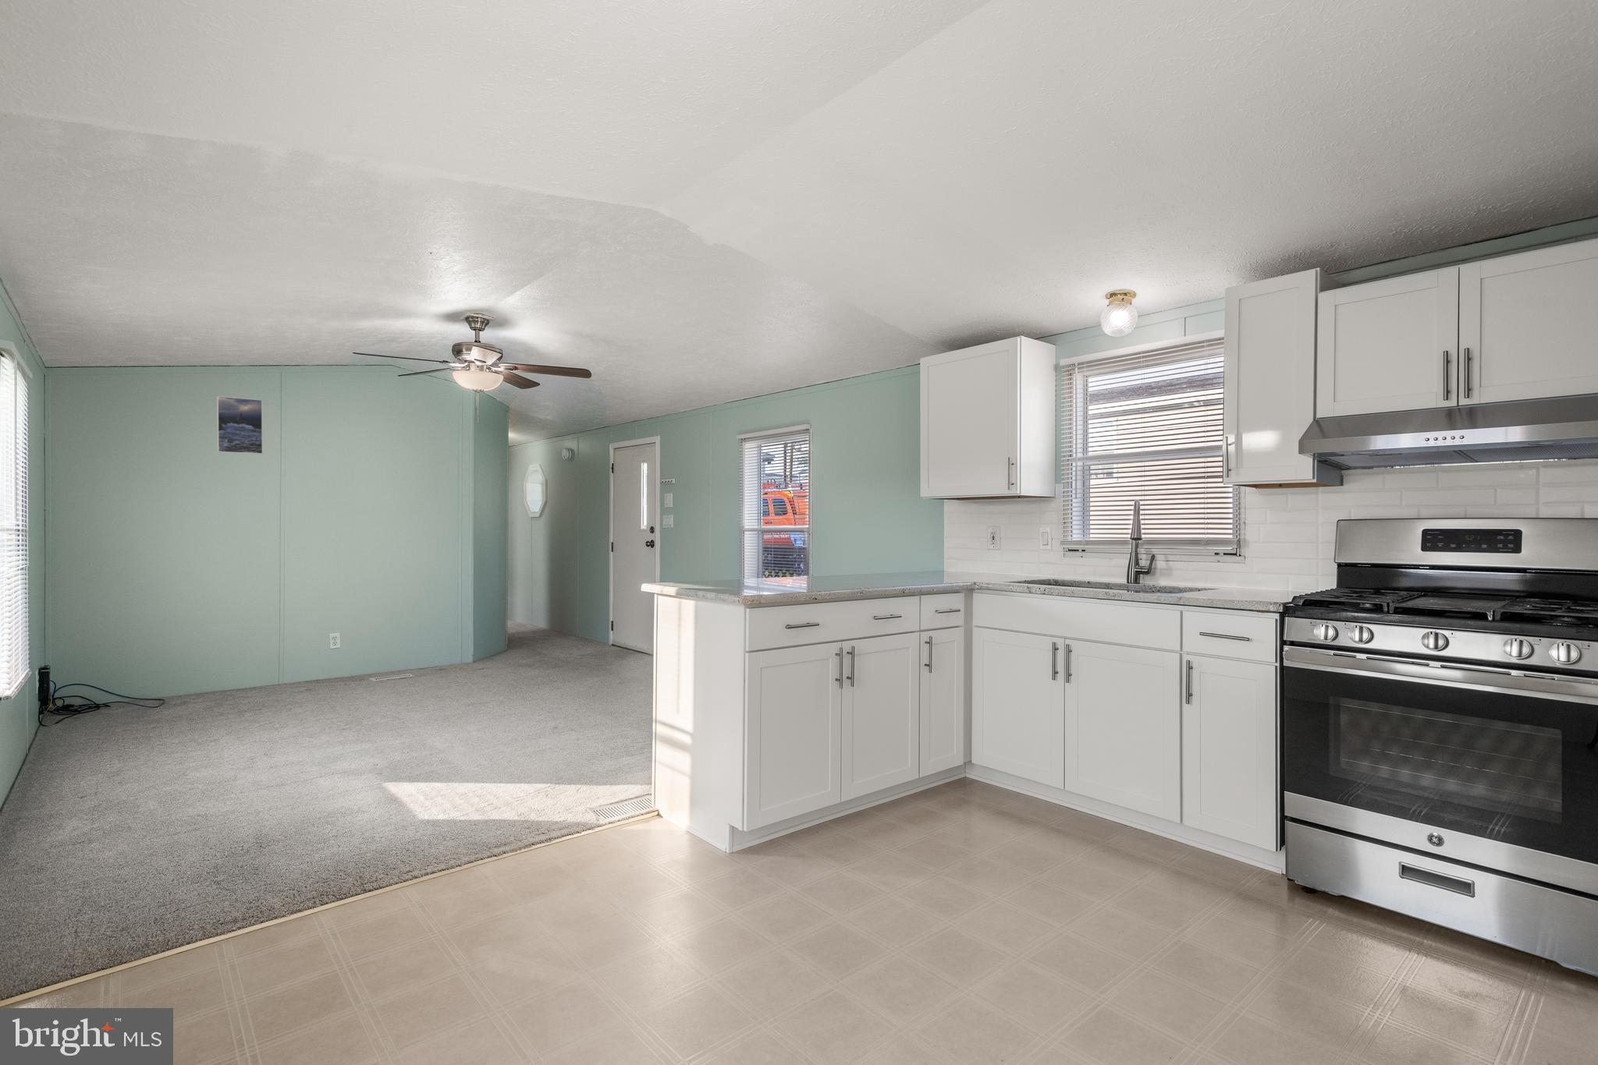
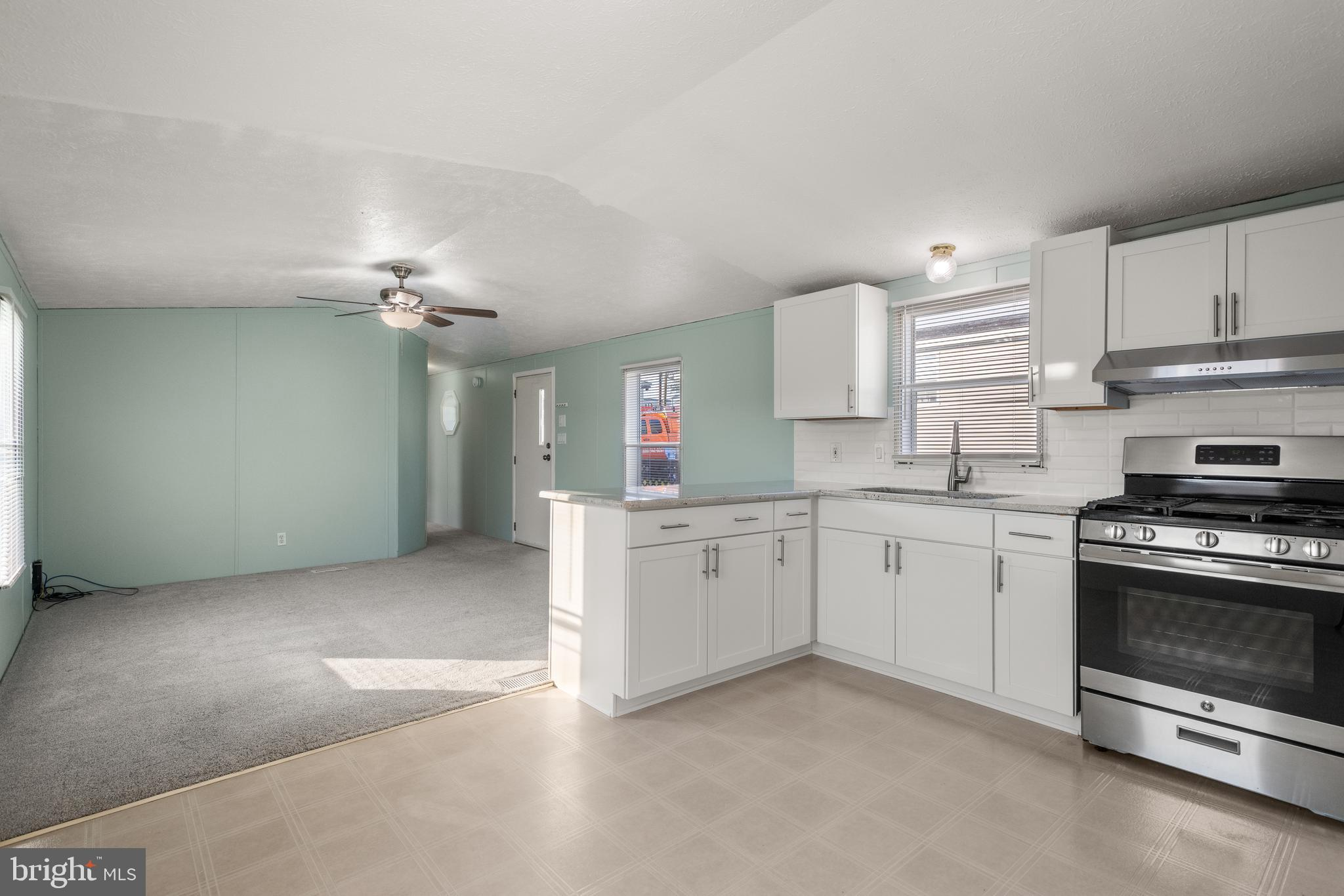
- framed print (239, 424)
